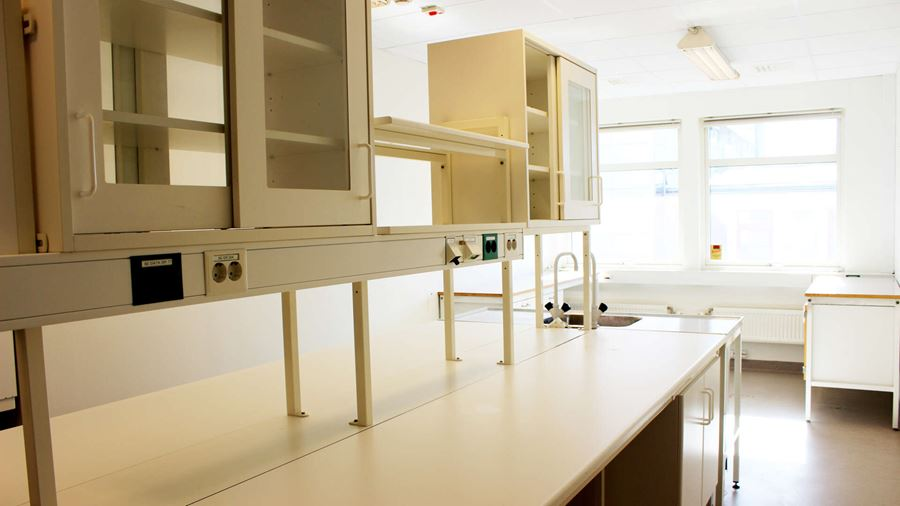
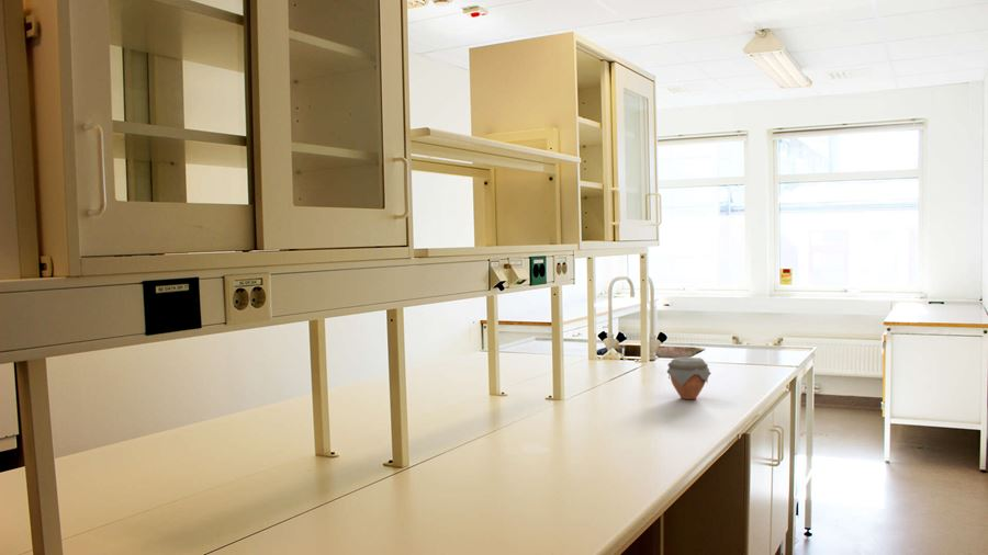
+ jar (688, 377)
